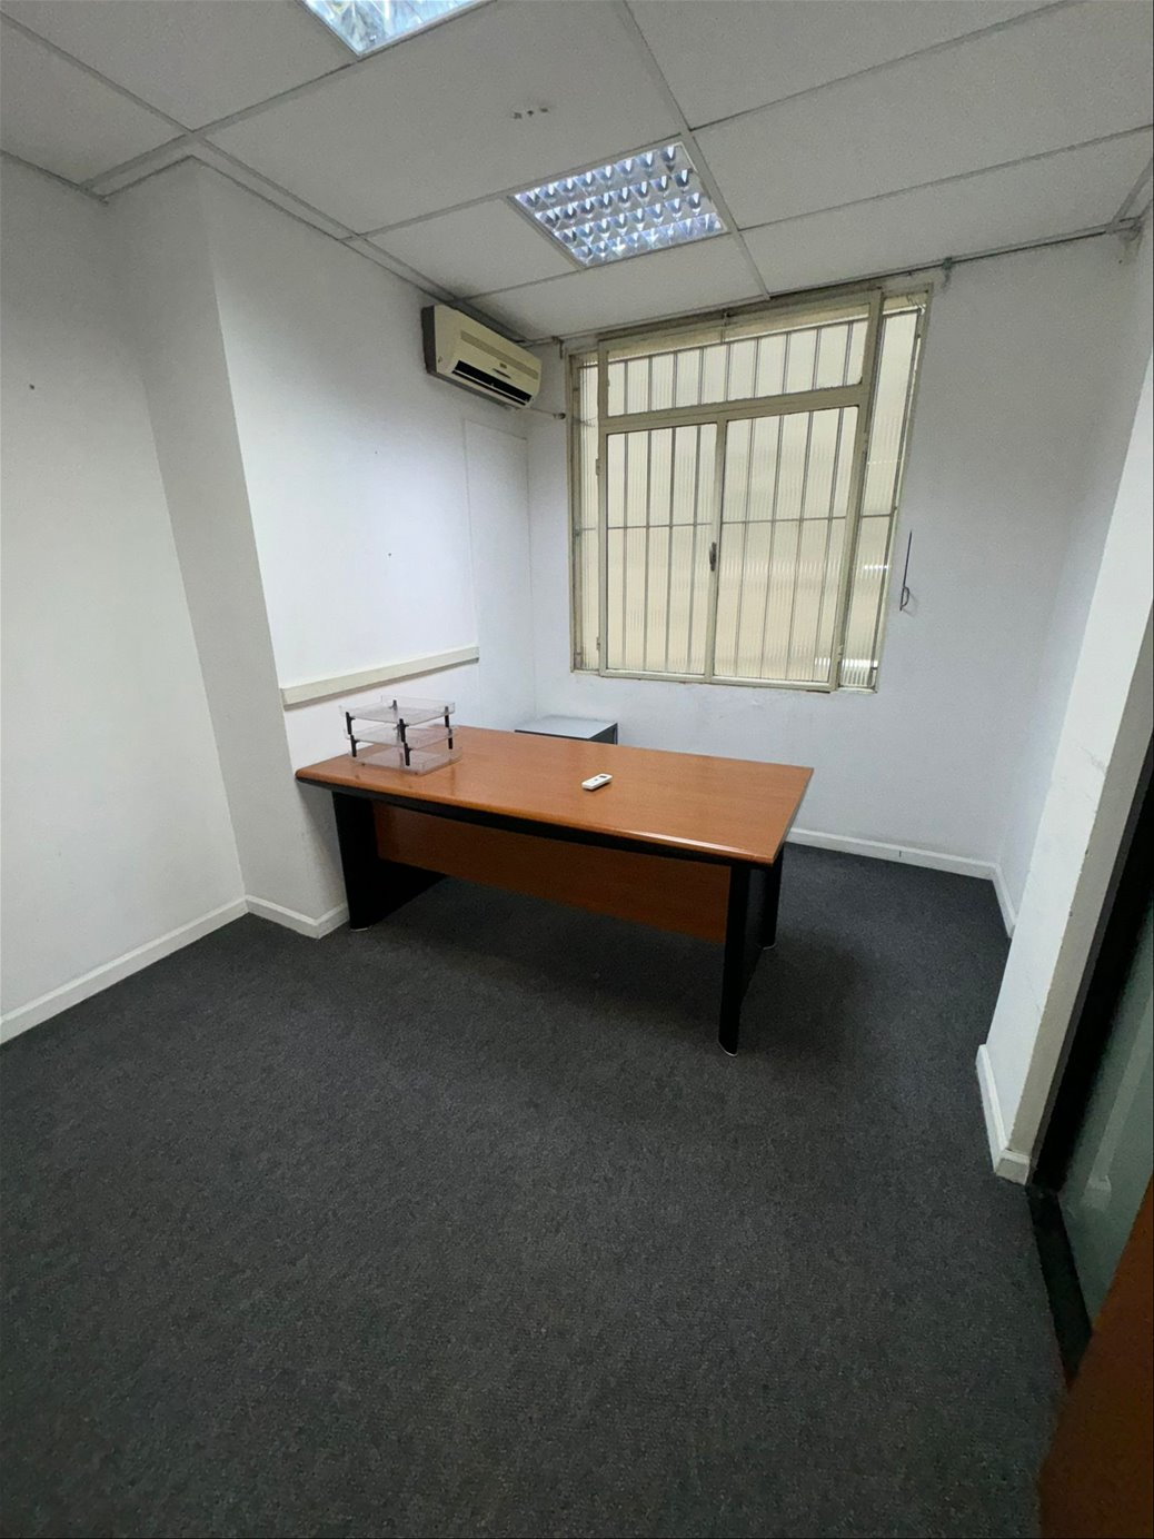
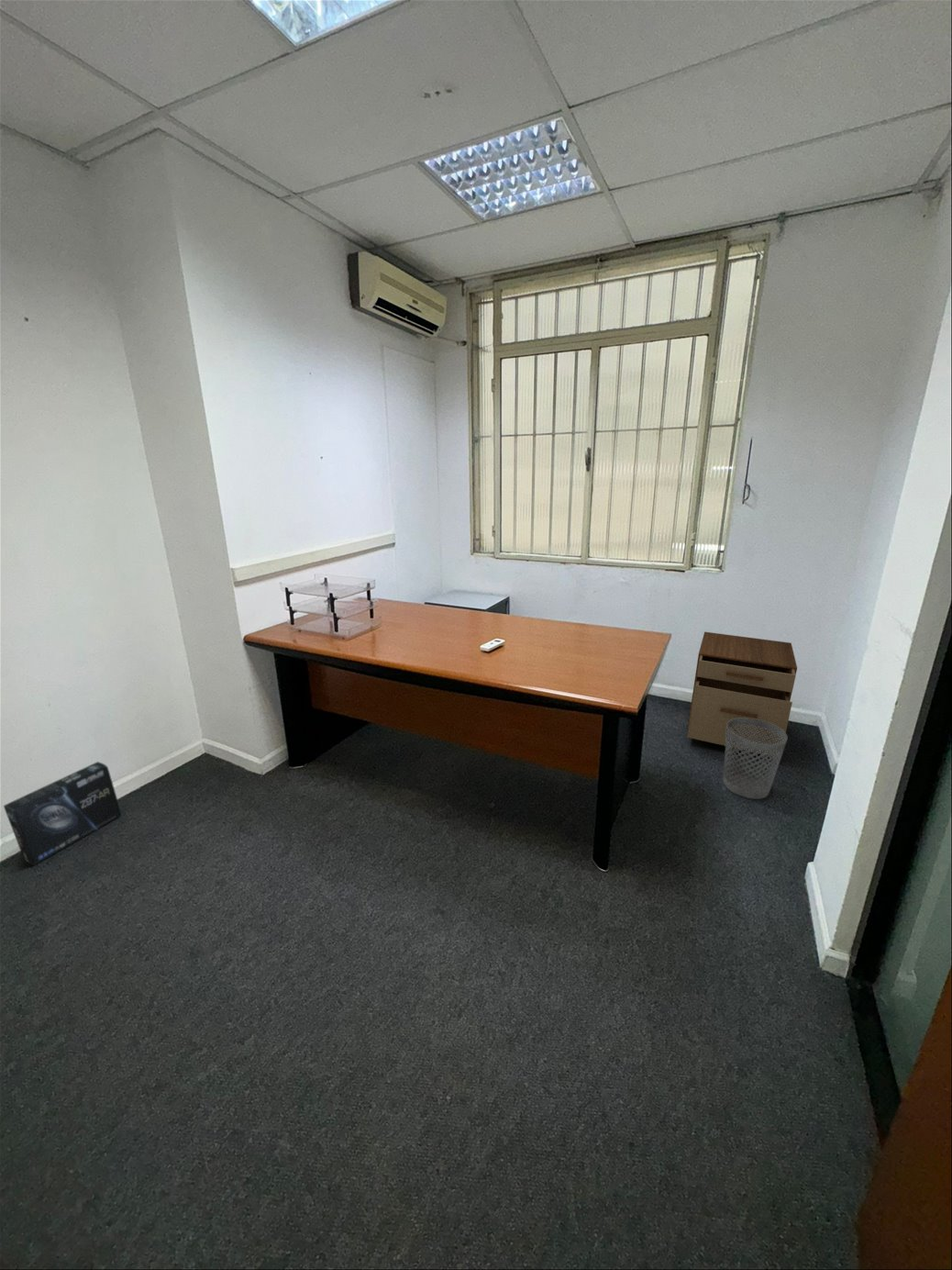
+ wastebasket (750, 760)
+ filing cabinet (738, 693)
+ box (67, 810)
